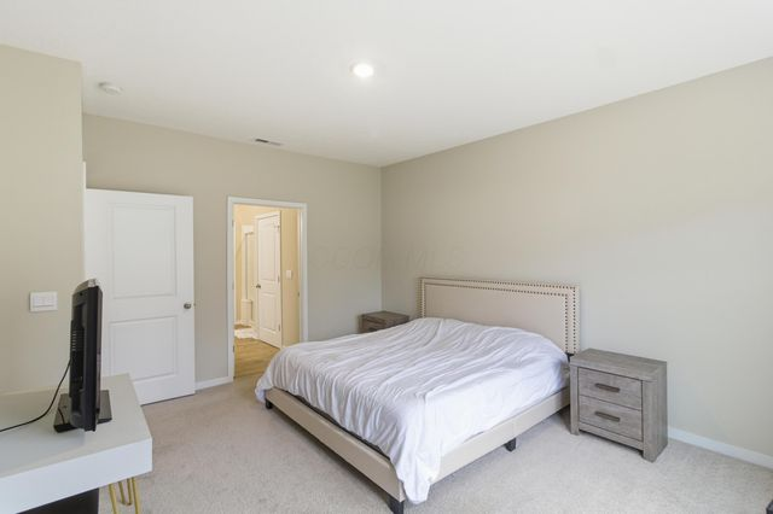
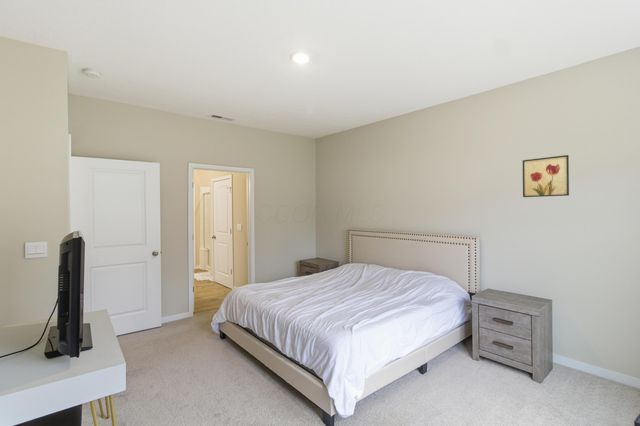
+ wall art (545, 177)
